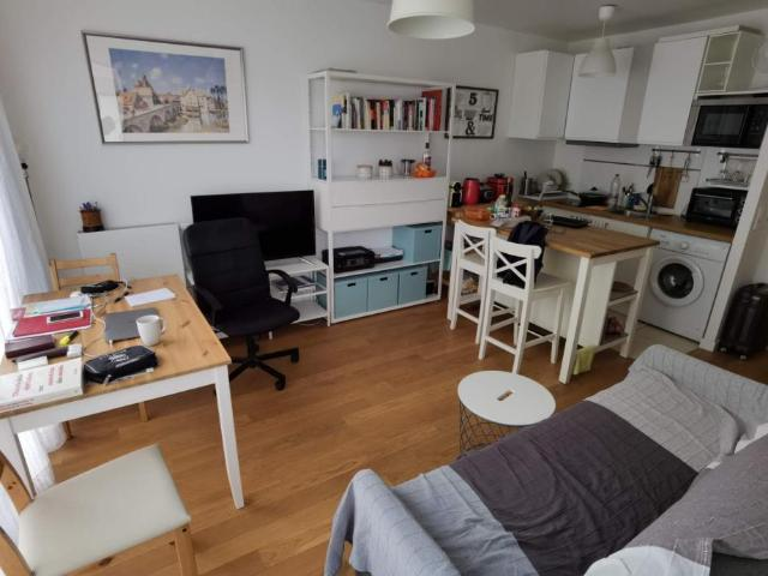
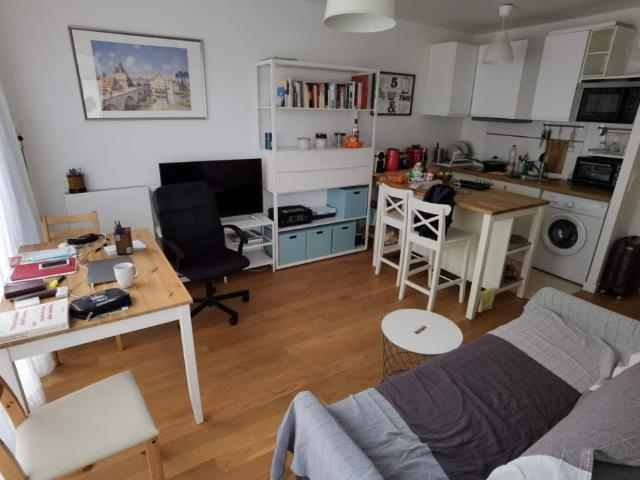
+ desk organizer (123, 236)
